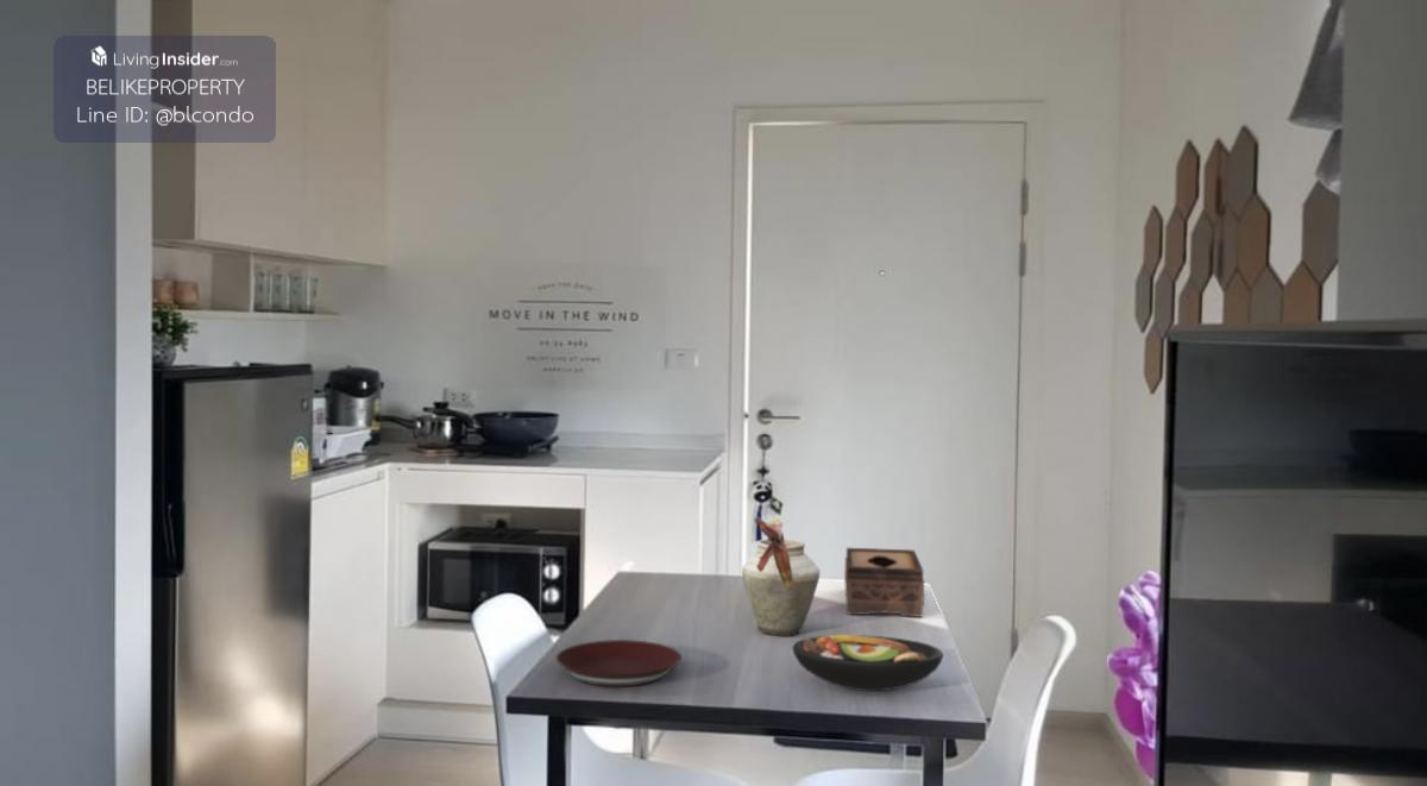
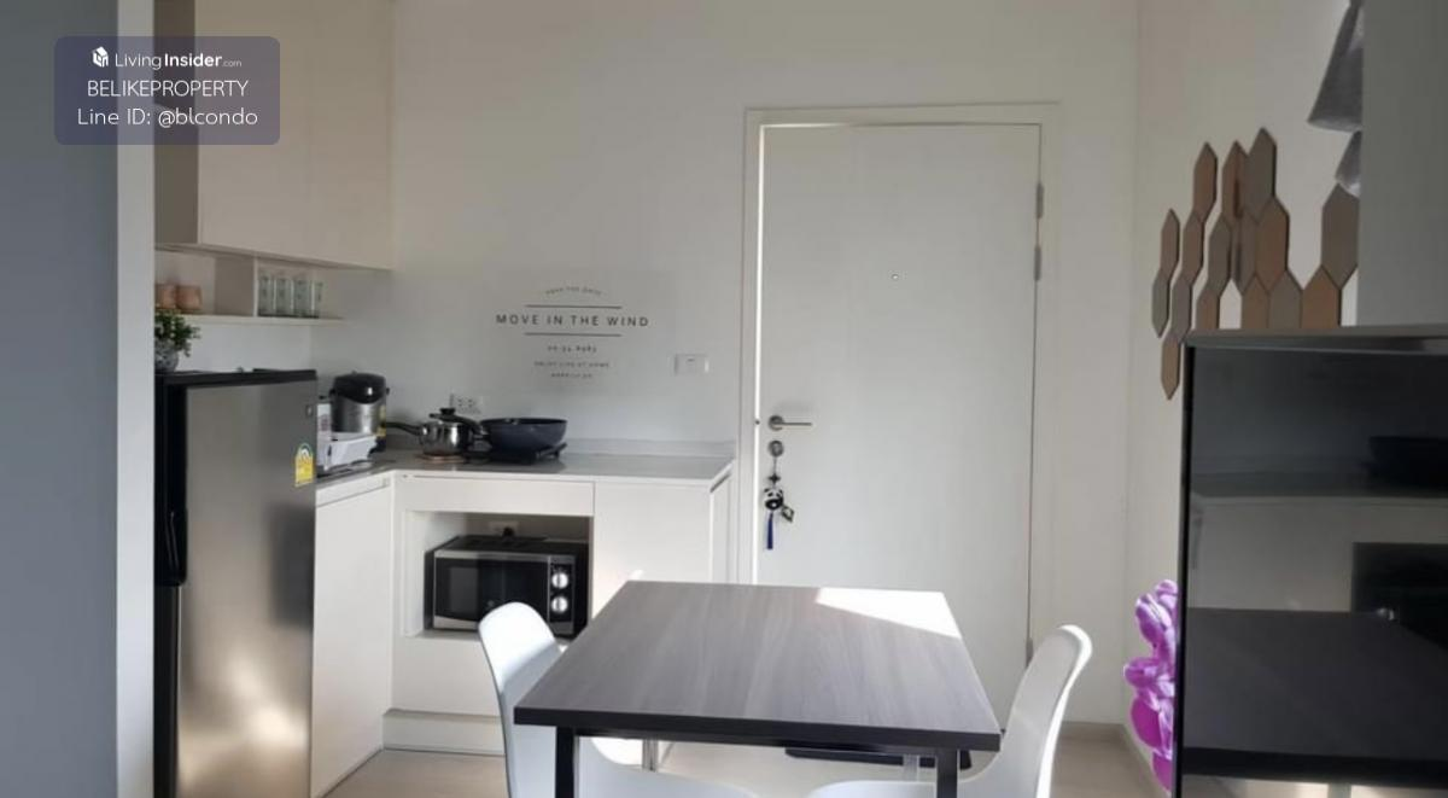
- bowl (866, 661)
- plate (618, 665)
- tissue box (881, 580)
- vase (780, 573)
